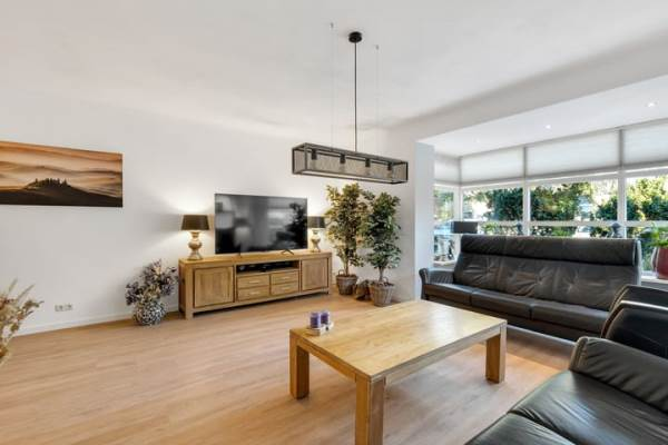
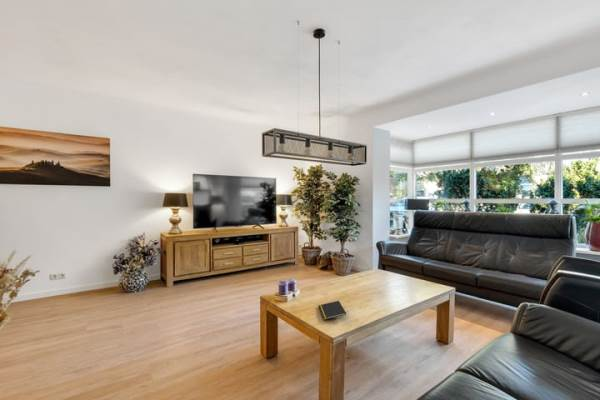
+ notepad (331, 309)
